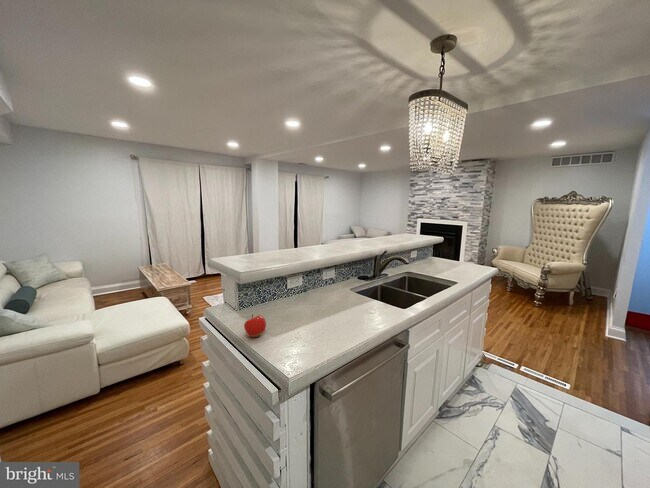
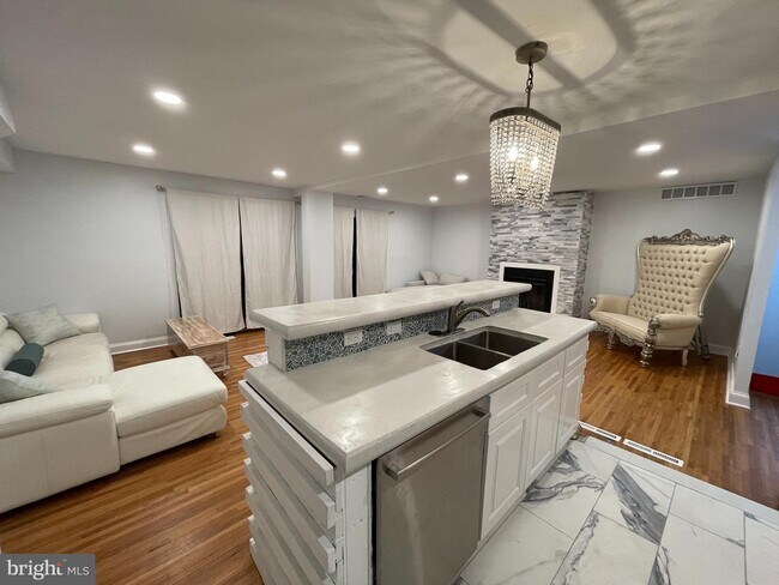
- fruit (255, 325)
